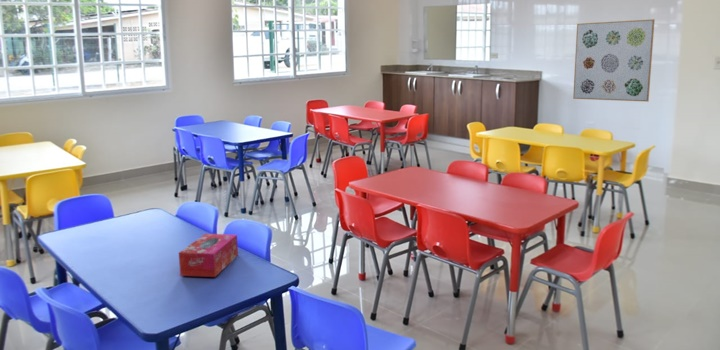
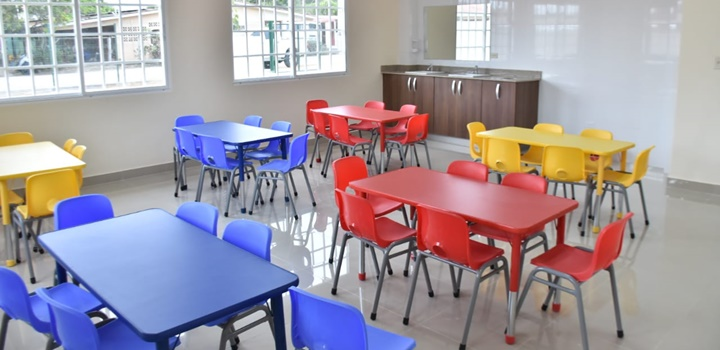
- tissue box (209, 254)
- wall art (611, 61)
